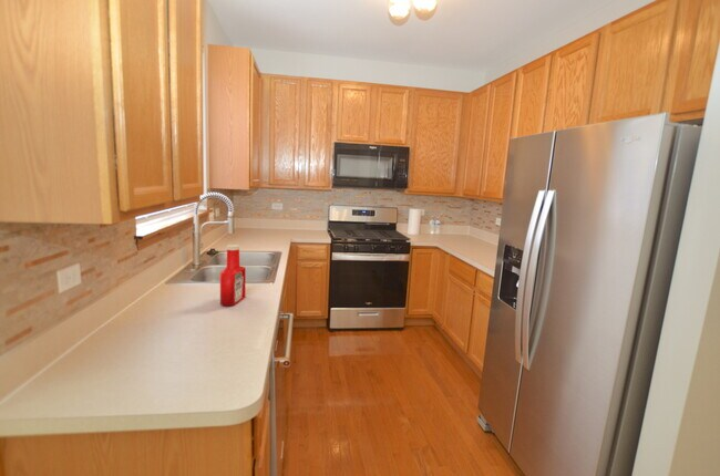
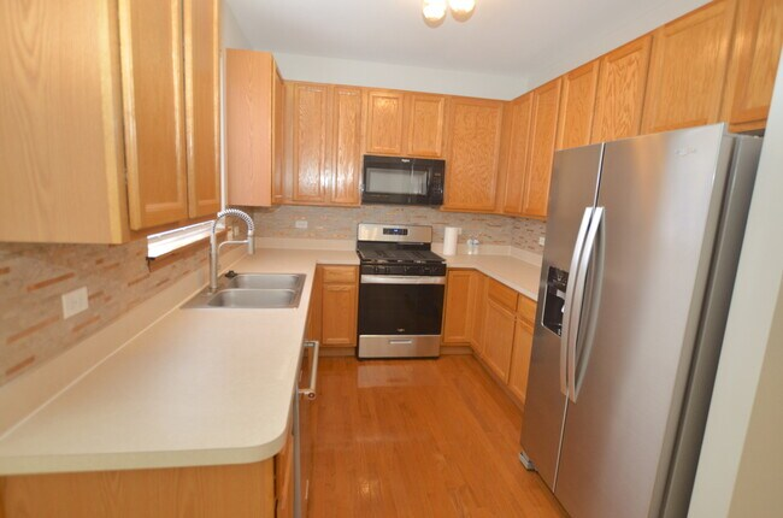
- soap bottle (233, 272)
